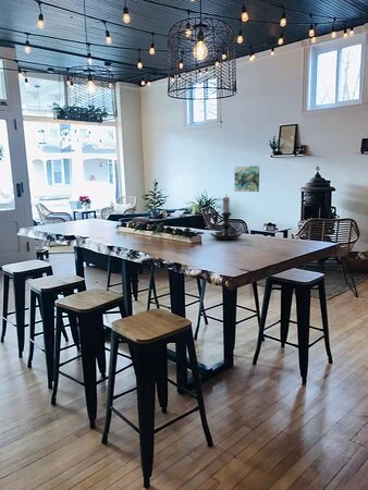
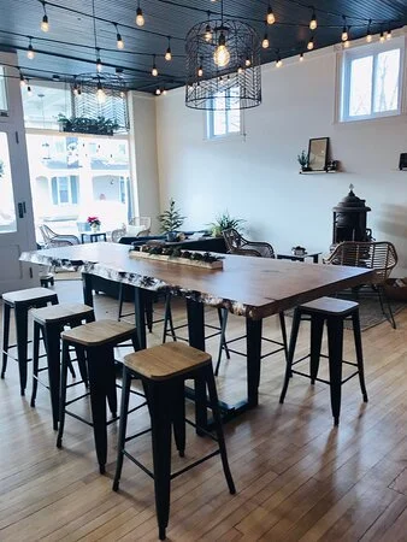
- wall art (246, 179)
- candle holder (225, 216)
